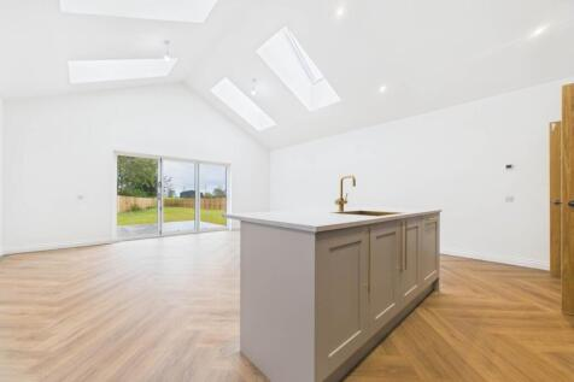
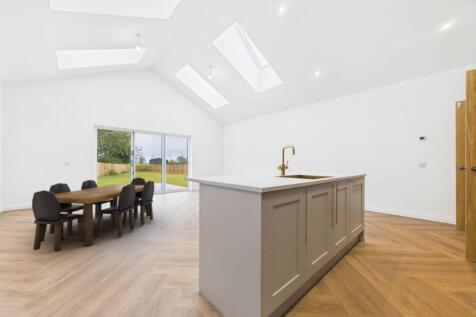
+ dining table (104, 203)
